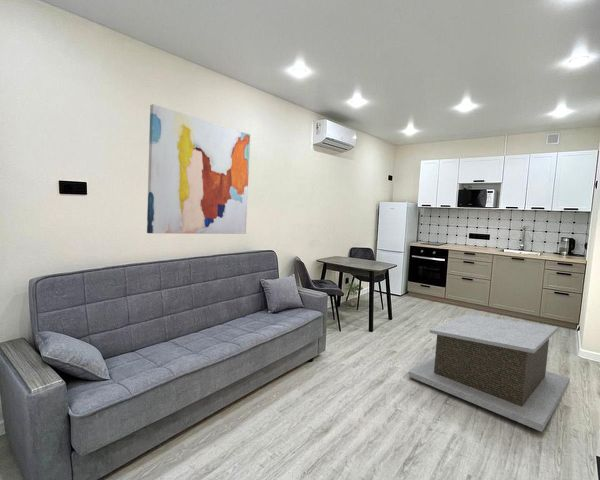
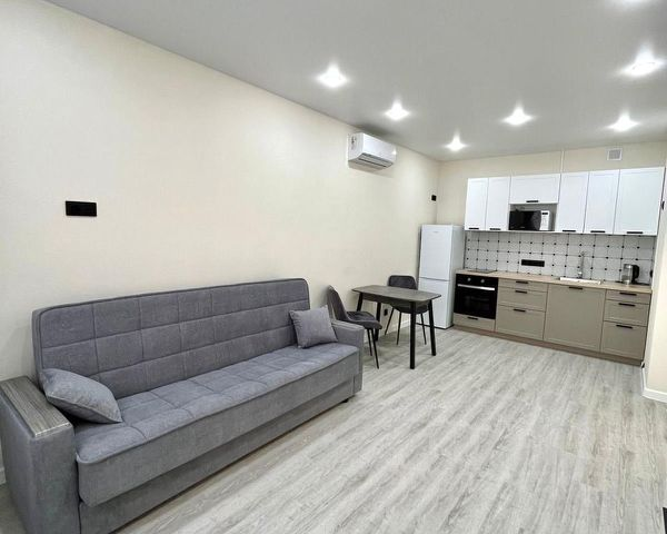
- coffee table (492, 352)
- wall art (204, 178)
- potted plant (353, 294)
